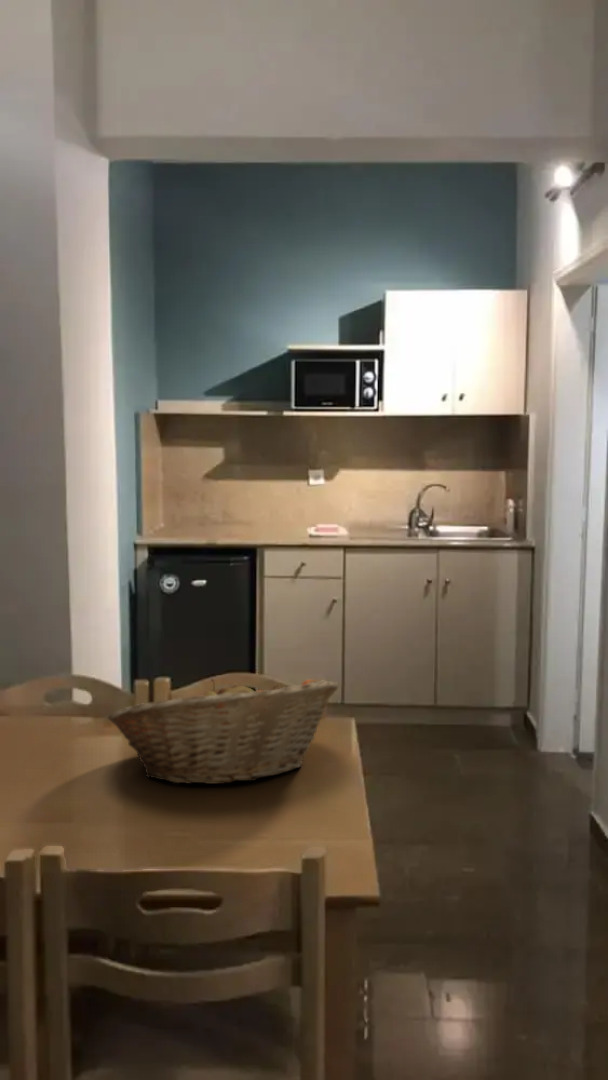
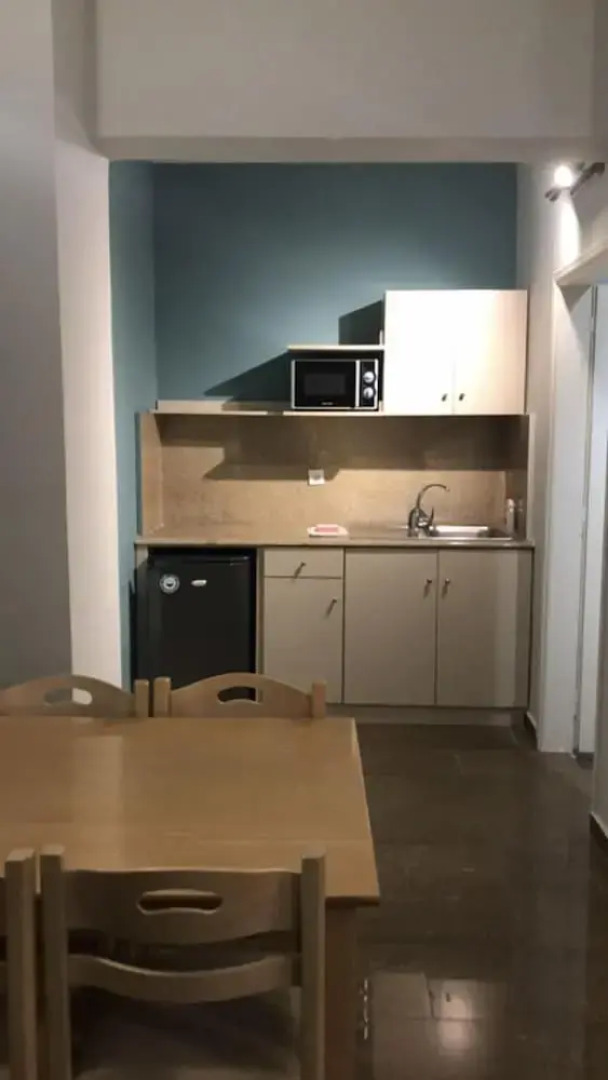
- fruit basket (226, 719)
